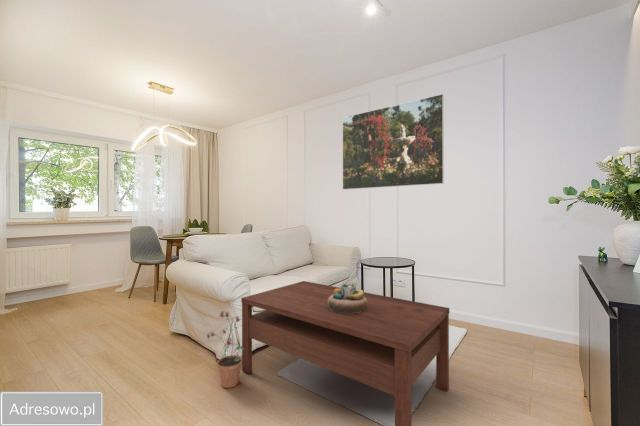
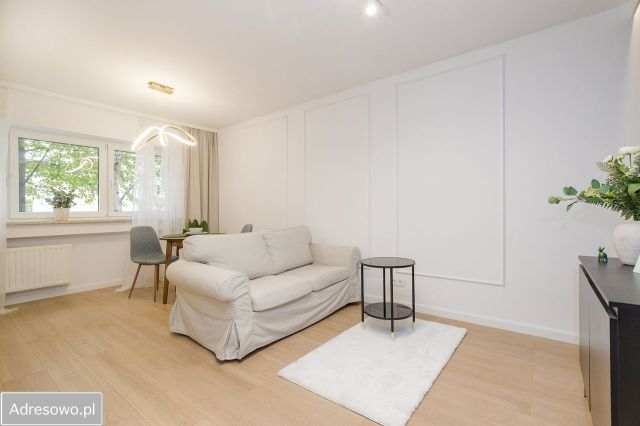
- potted plant (226, 349)
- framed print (387, 147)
- coffee table (339, 341)
- decorative bowl (347, 294)
